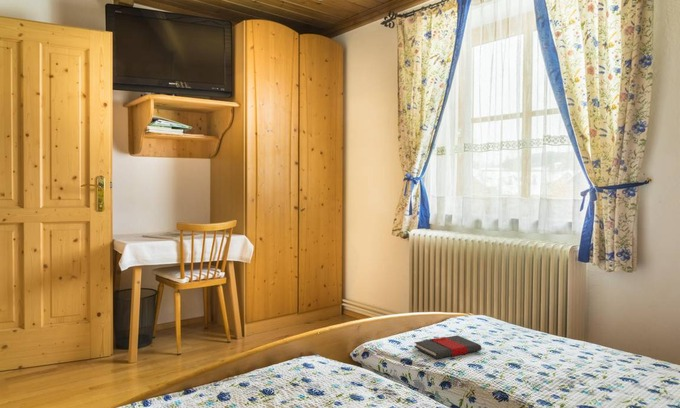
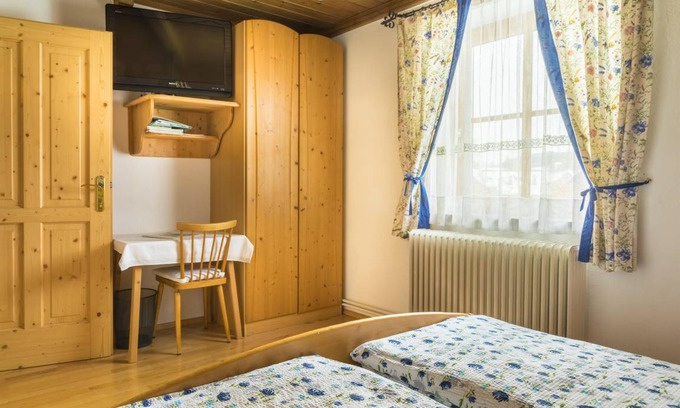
- book (447, 345)
